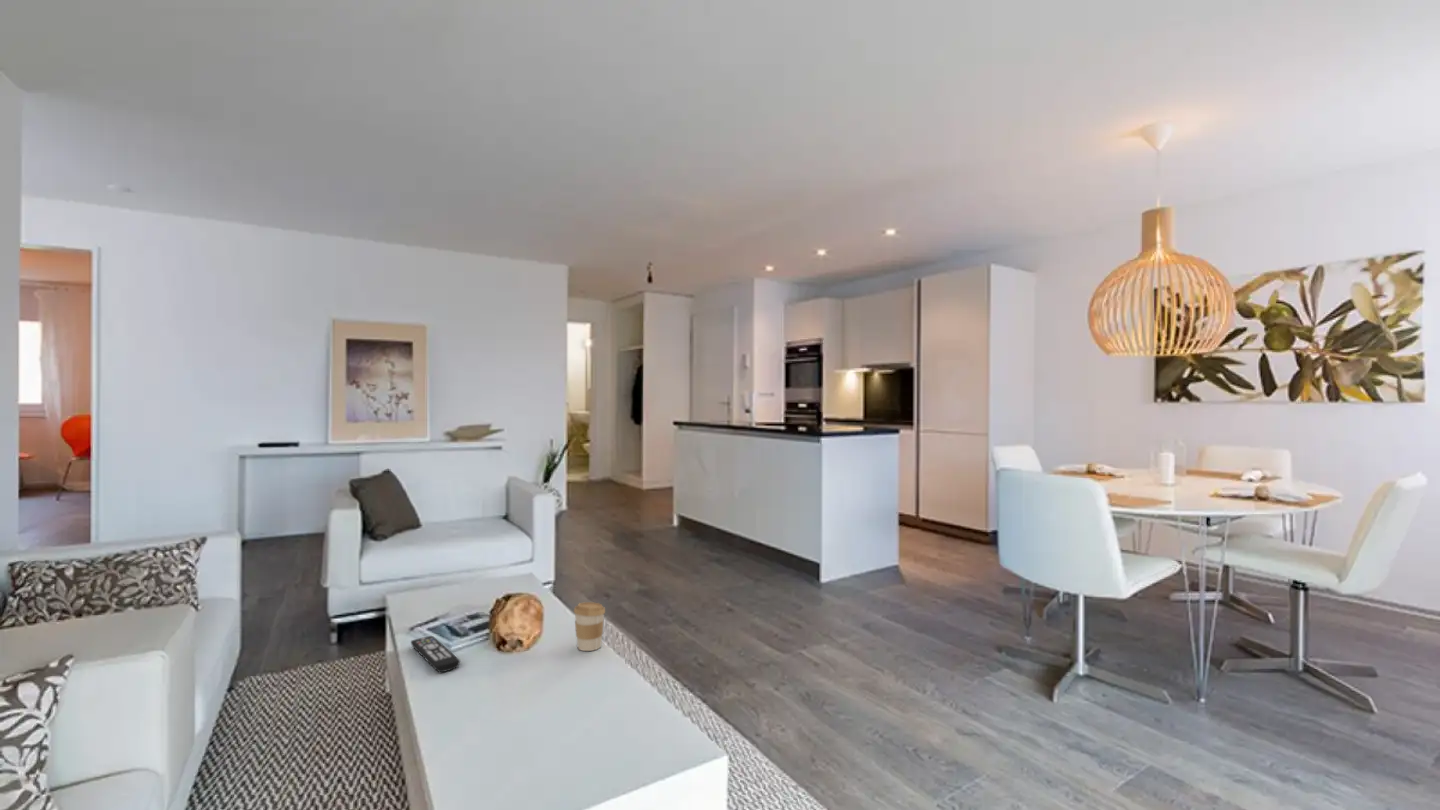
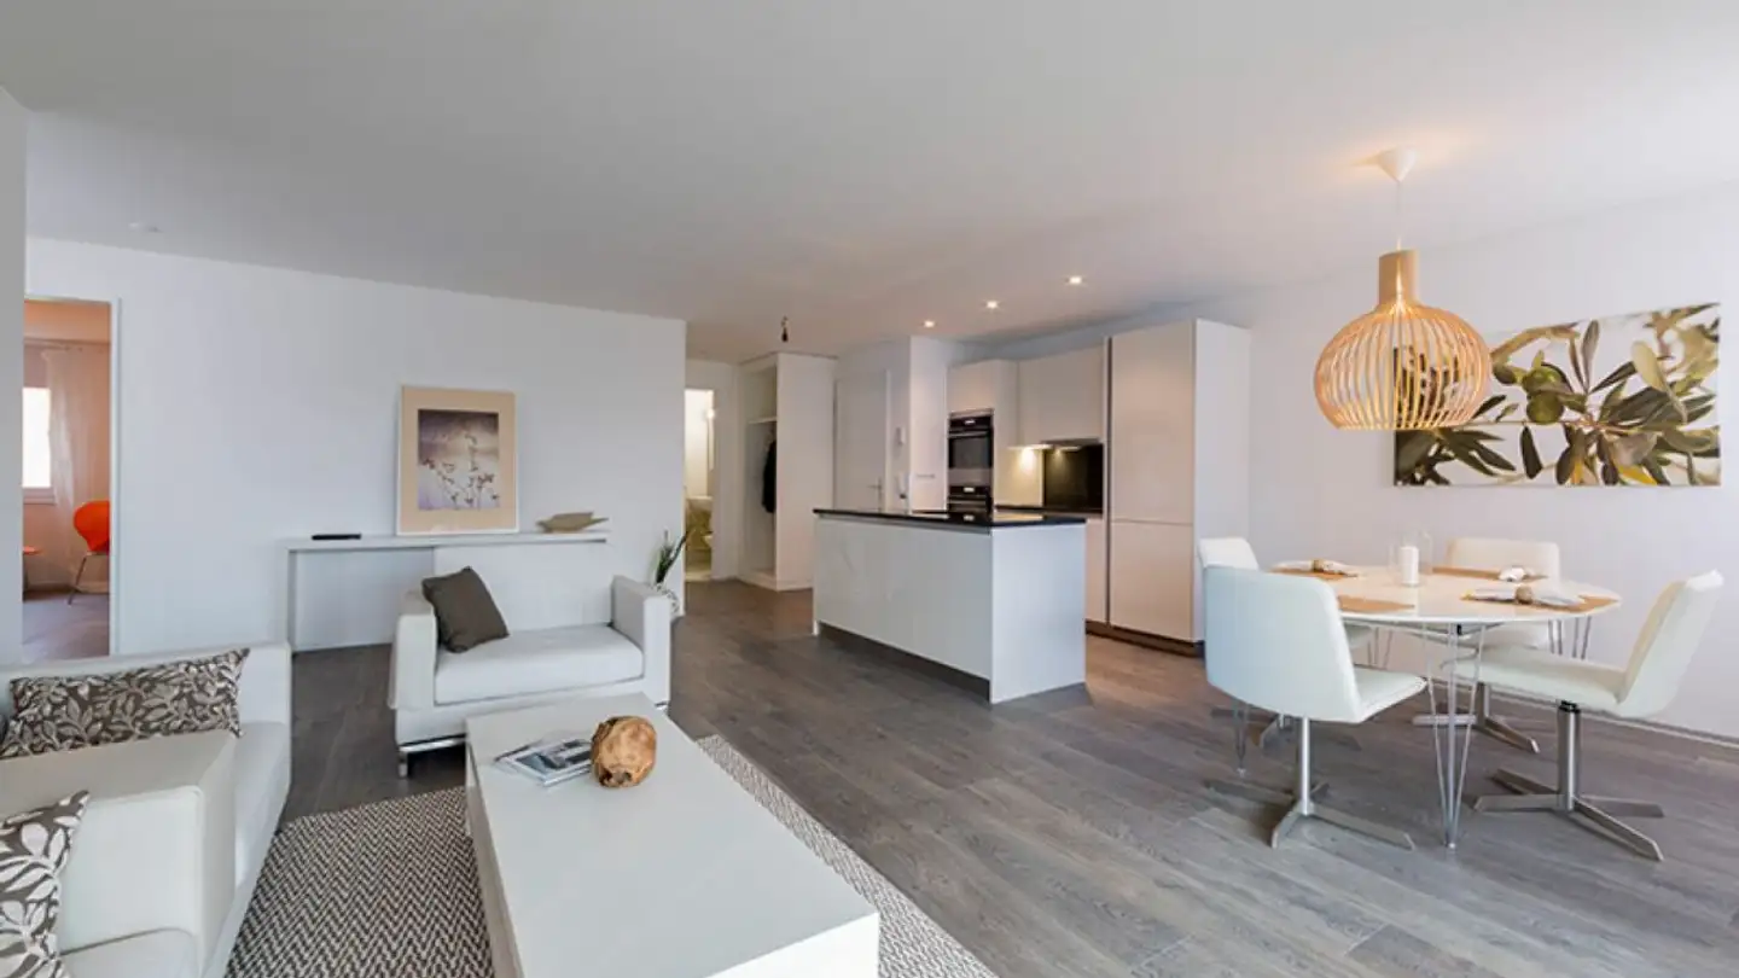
- remote control (434, 653)
- coffee cup (589, 624)
